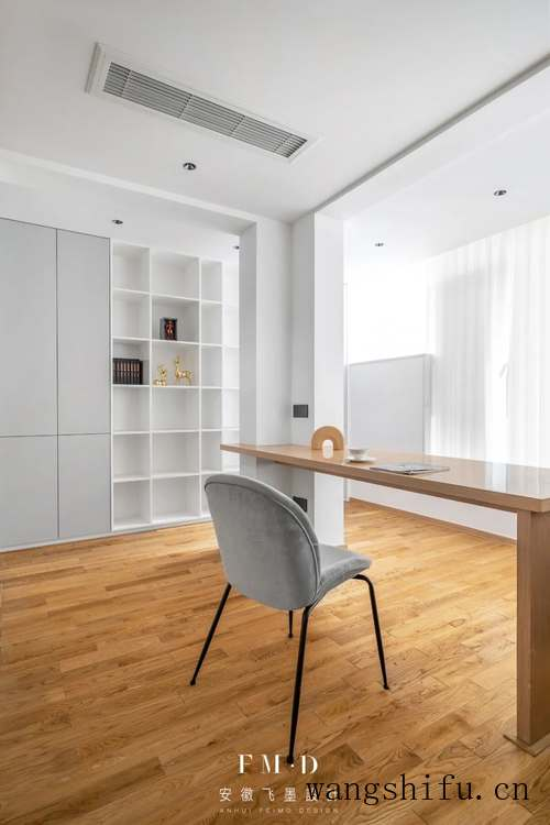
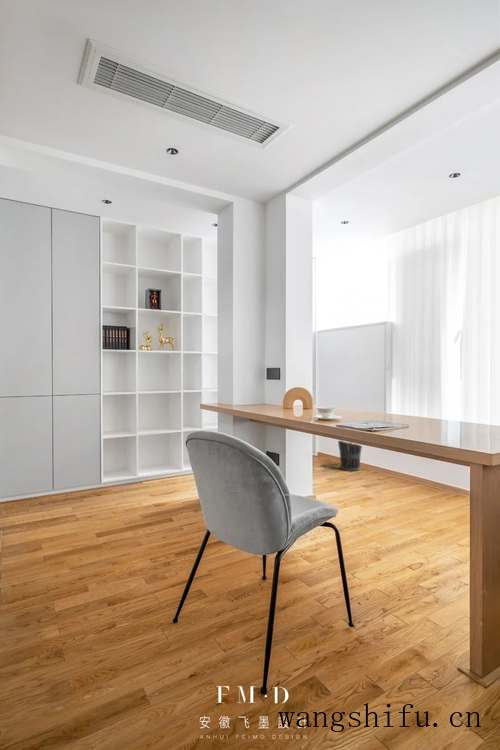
+ wastebasket (350, 455)
